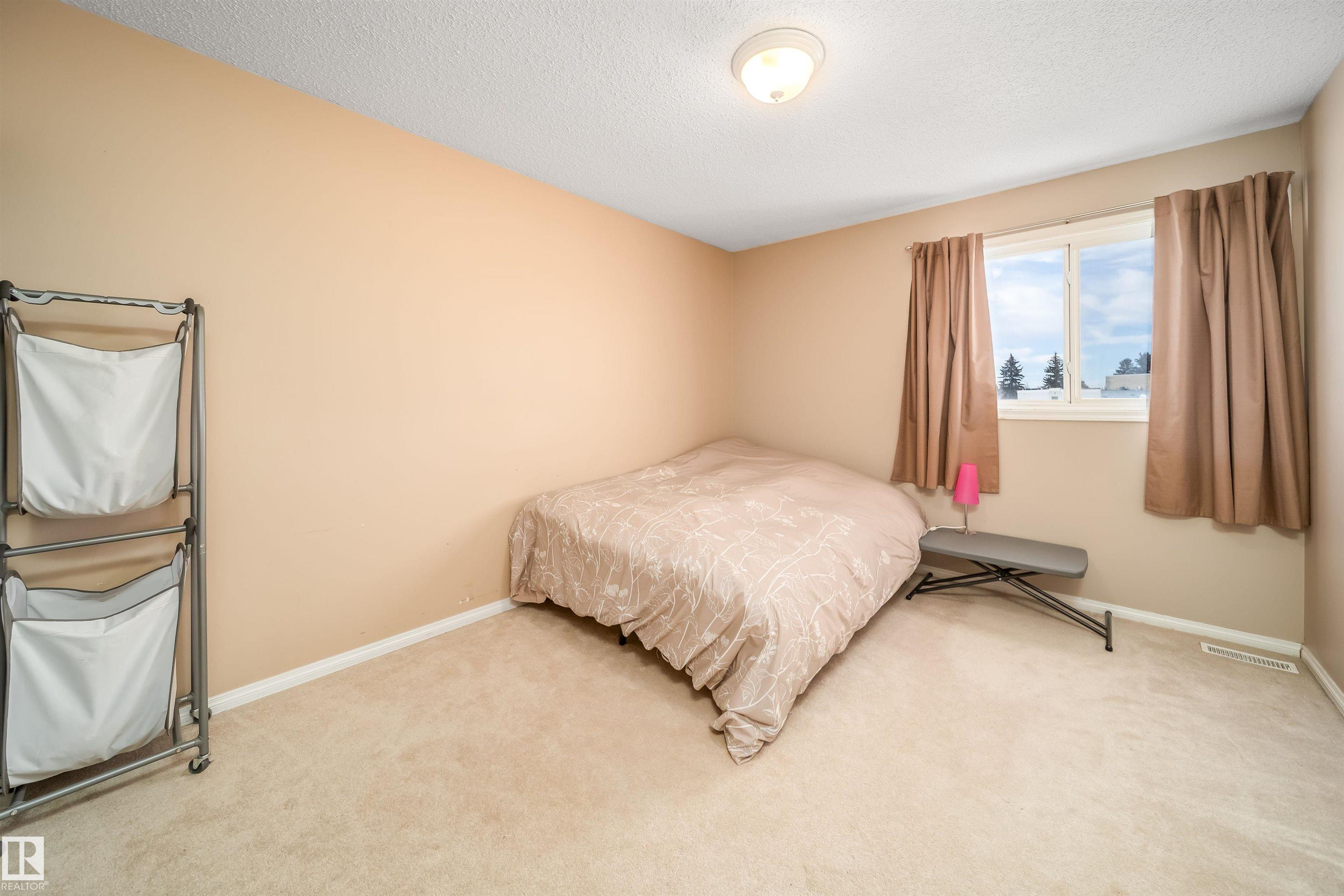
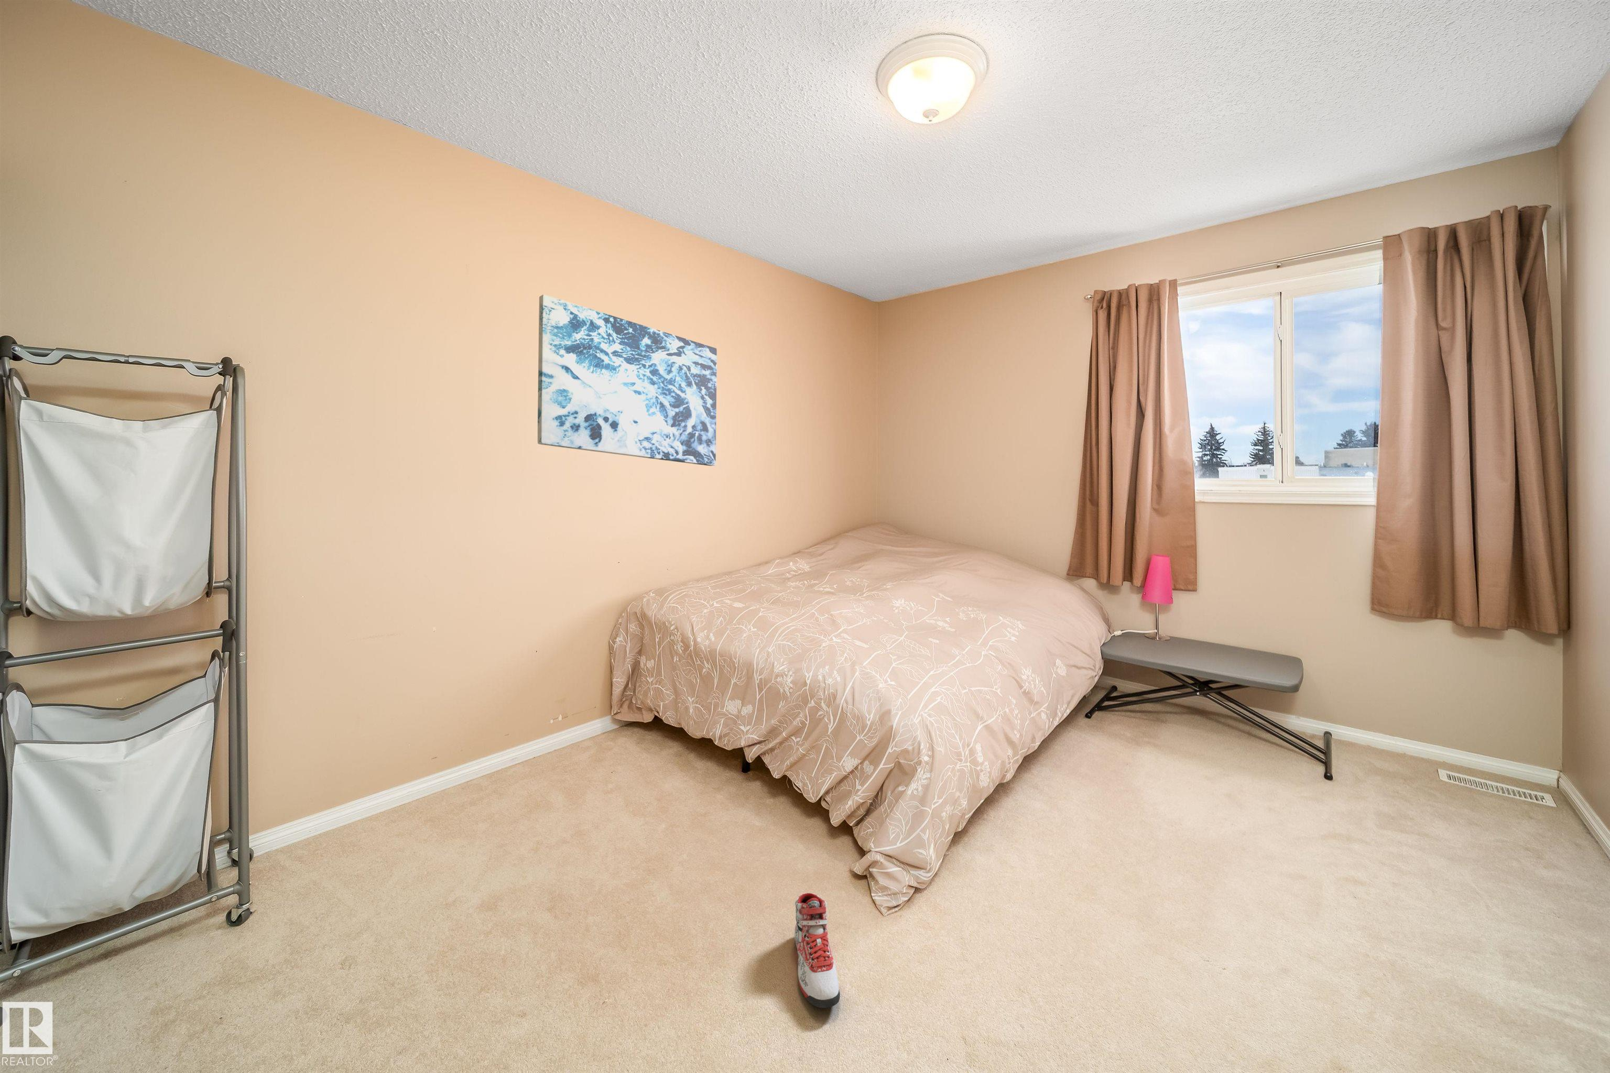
+ sneaker (815, 942)
+ wall art (637, 390)
